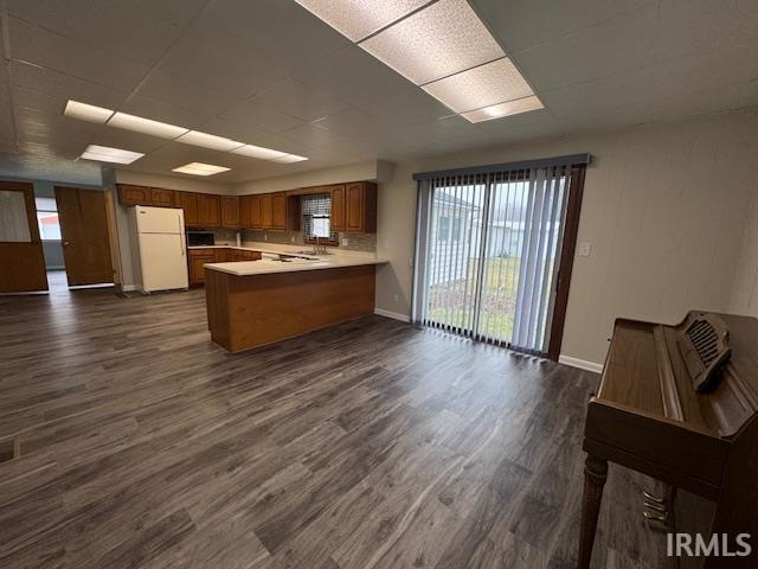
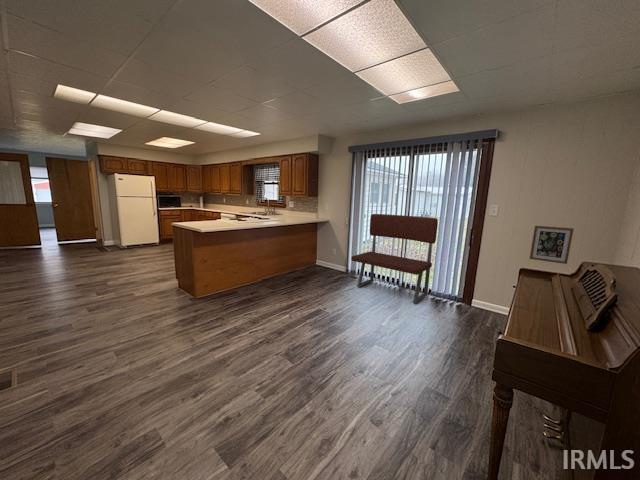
+ wall art (550, 244)
+ bench (392, 255)
